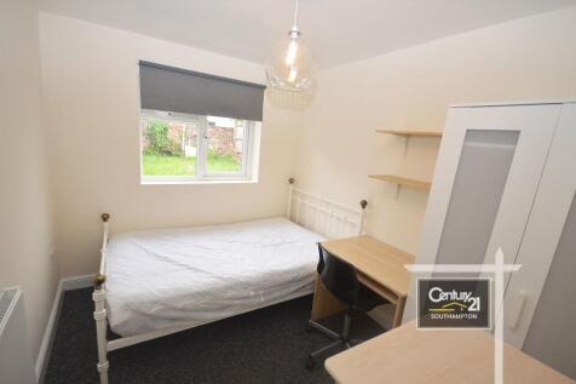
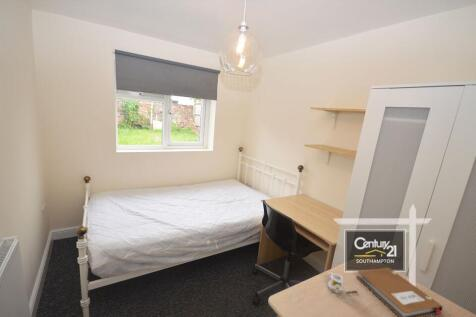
+ mug (340, 281)
+ notebook (397, 291)
